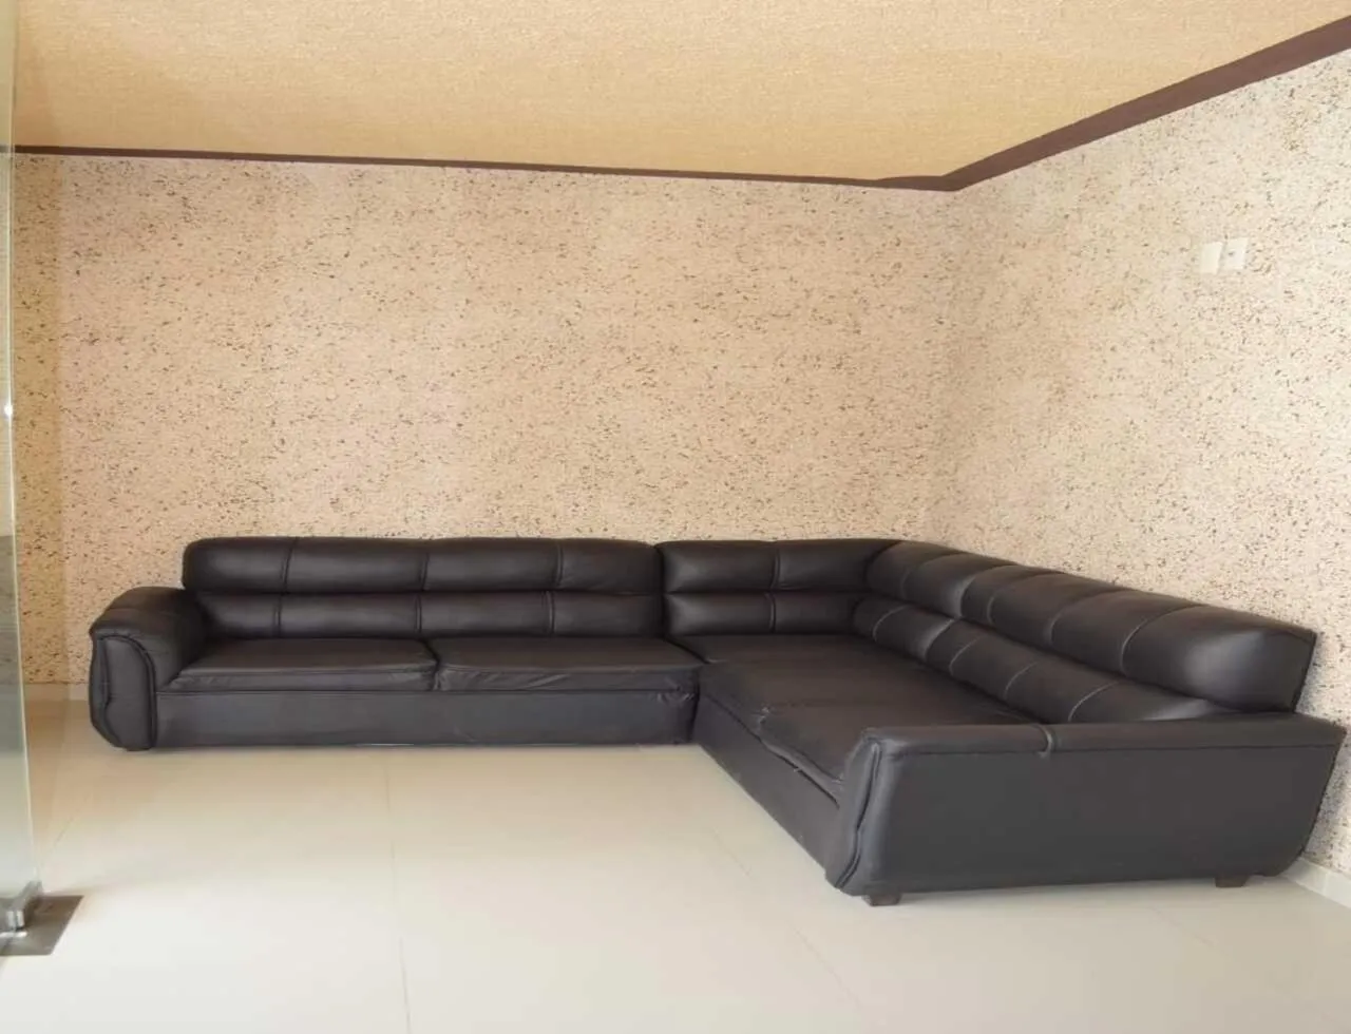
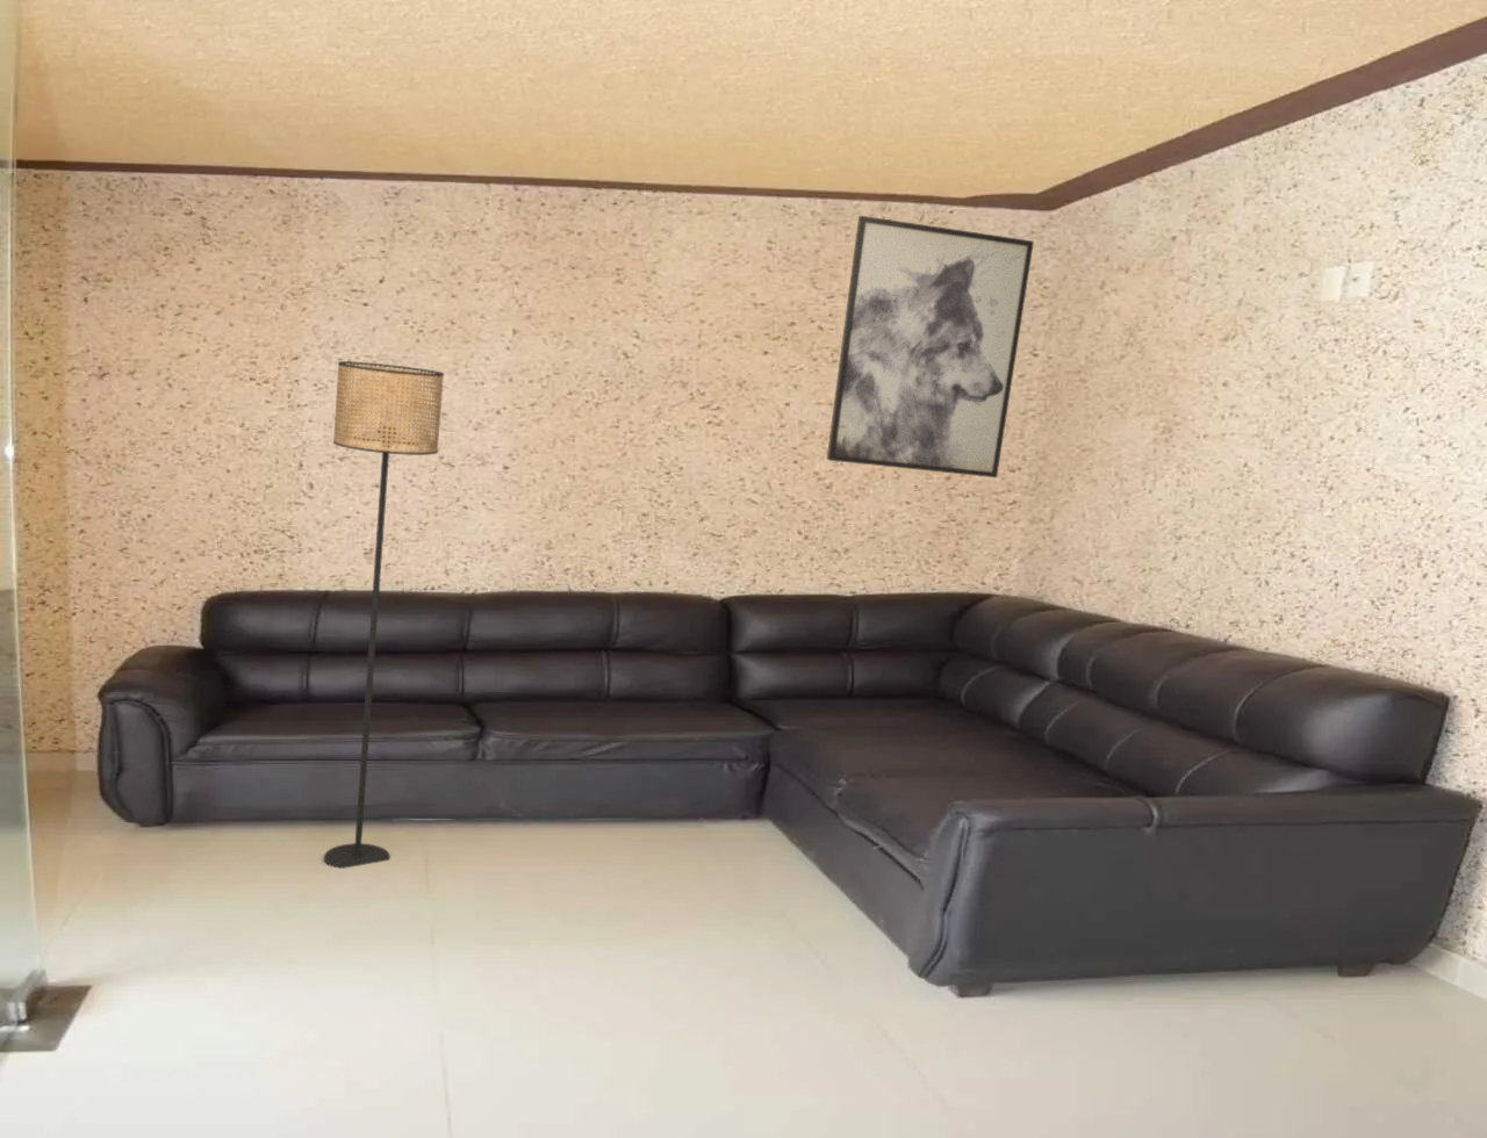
+ floor lamp (373, 622)
+ wall art (930, 350)
